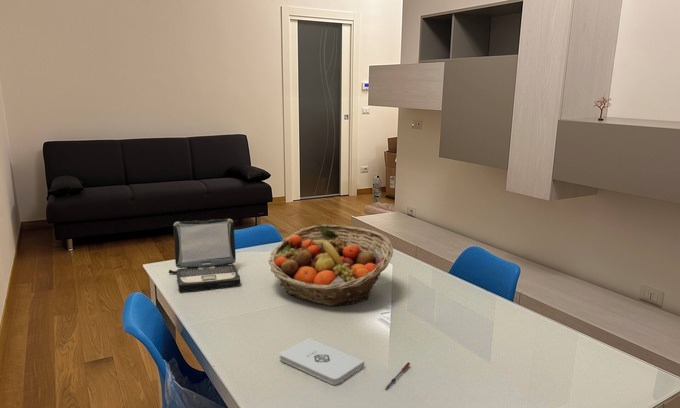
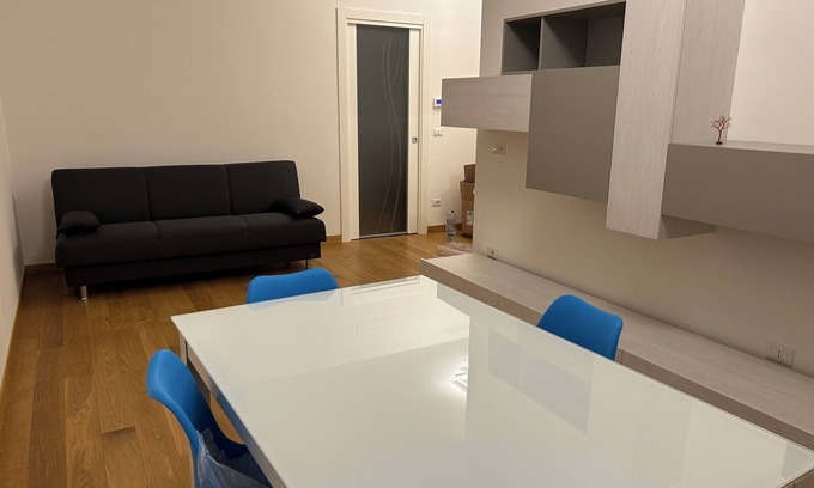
- fruit basket (329, 262)
- notepad (320, 360)
- laptop (205, 252)
- pen (397, 375)
